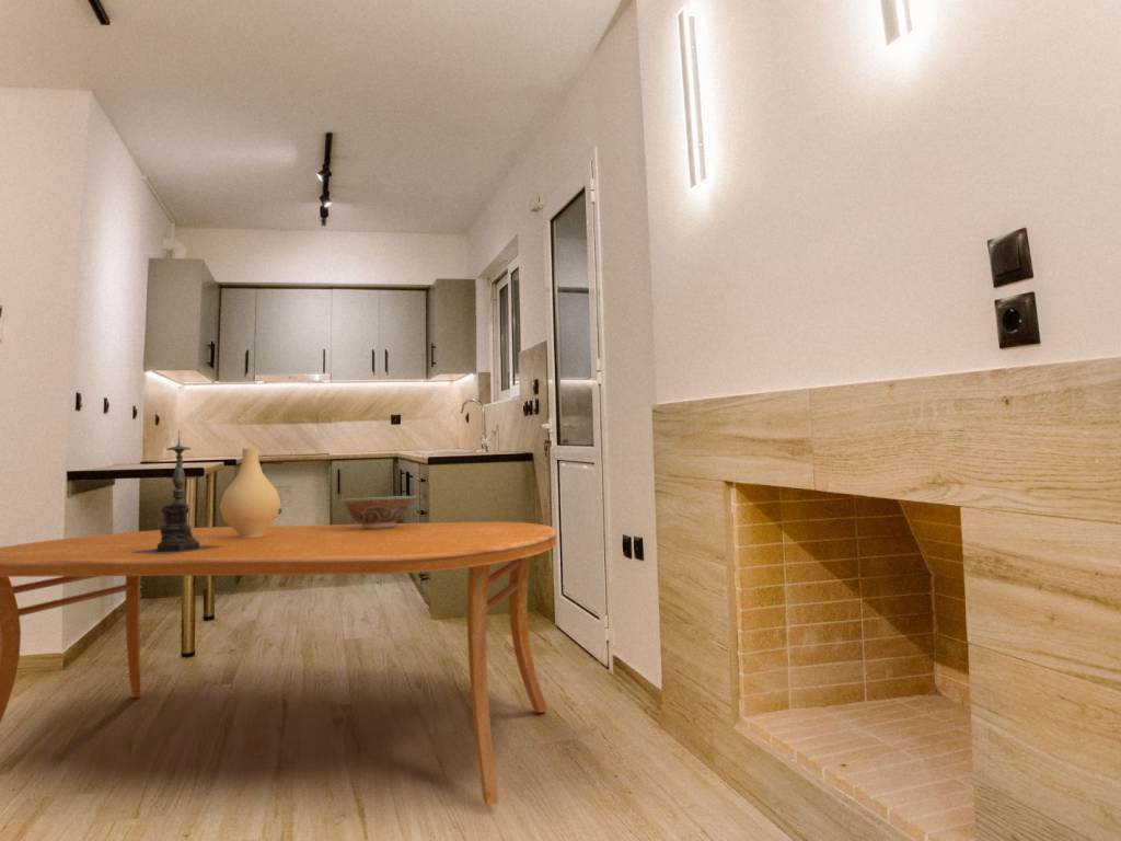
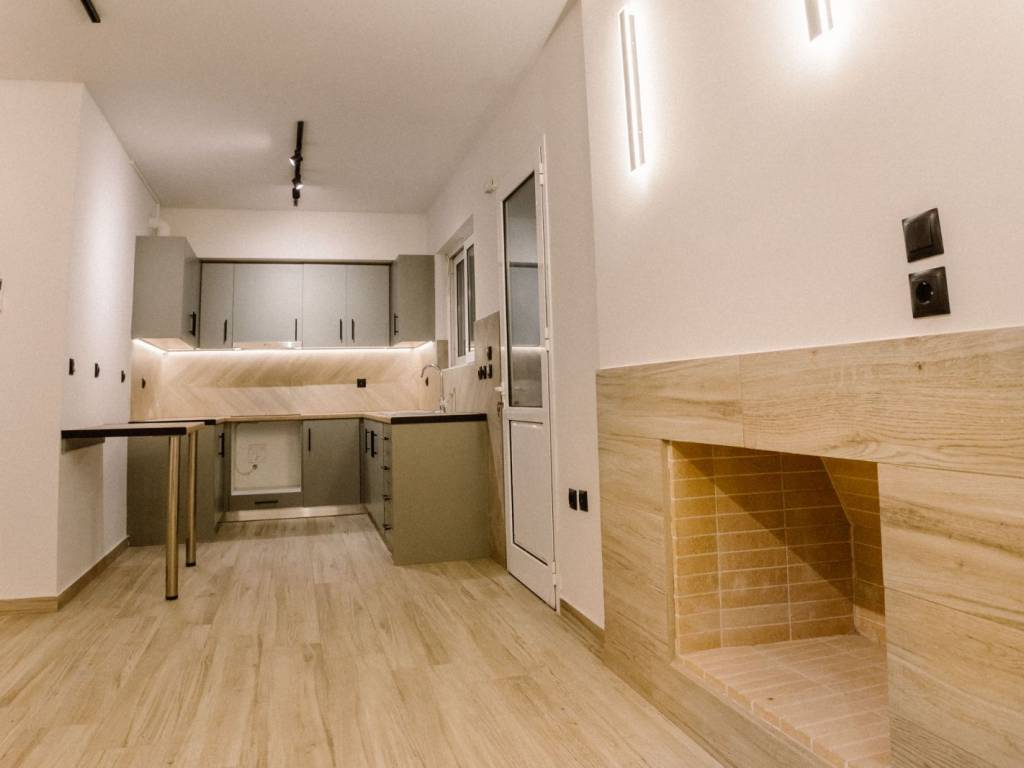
- dining table (277, 574)
- vase (251, 492)
- decorative bowl (379, 510)
- candle holder (178, 488)
